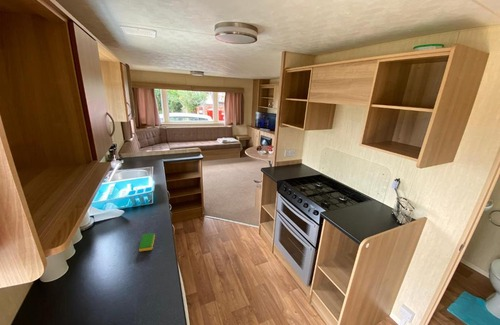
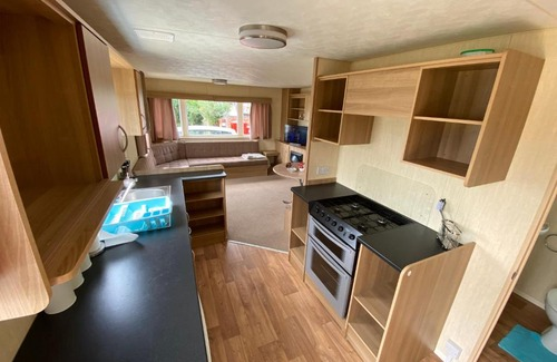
- dish sponge (147, 241)
